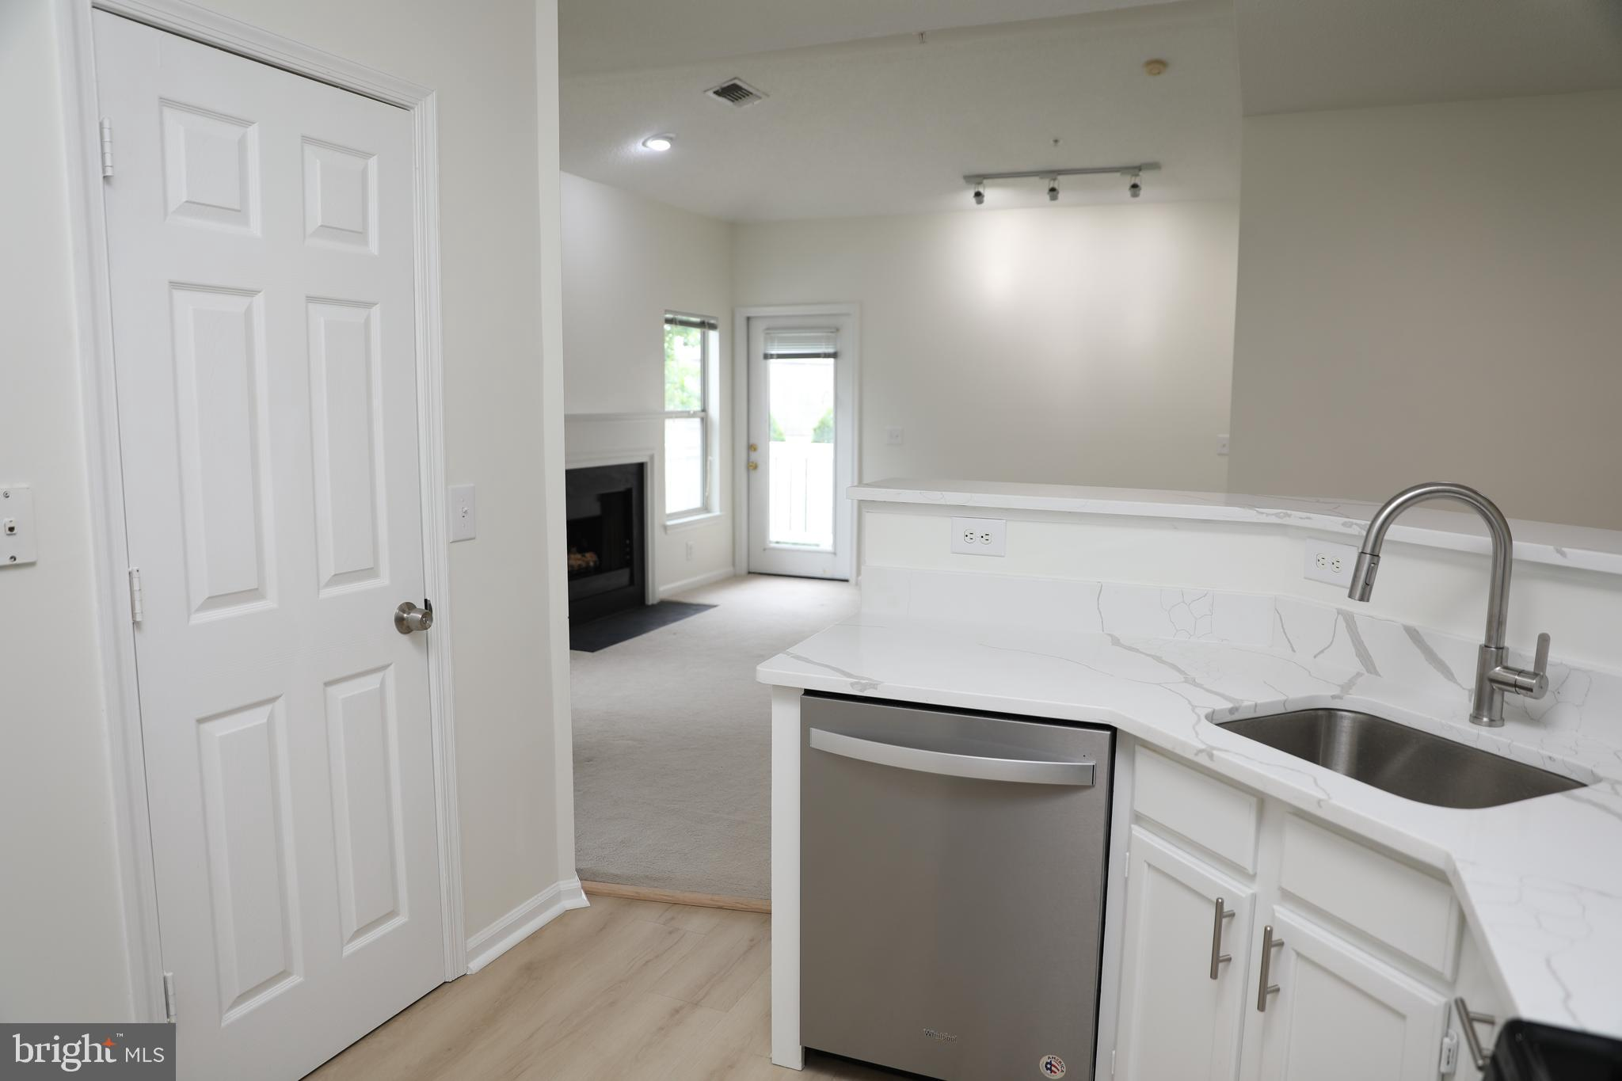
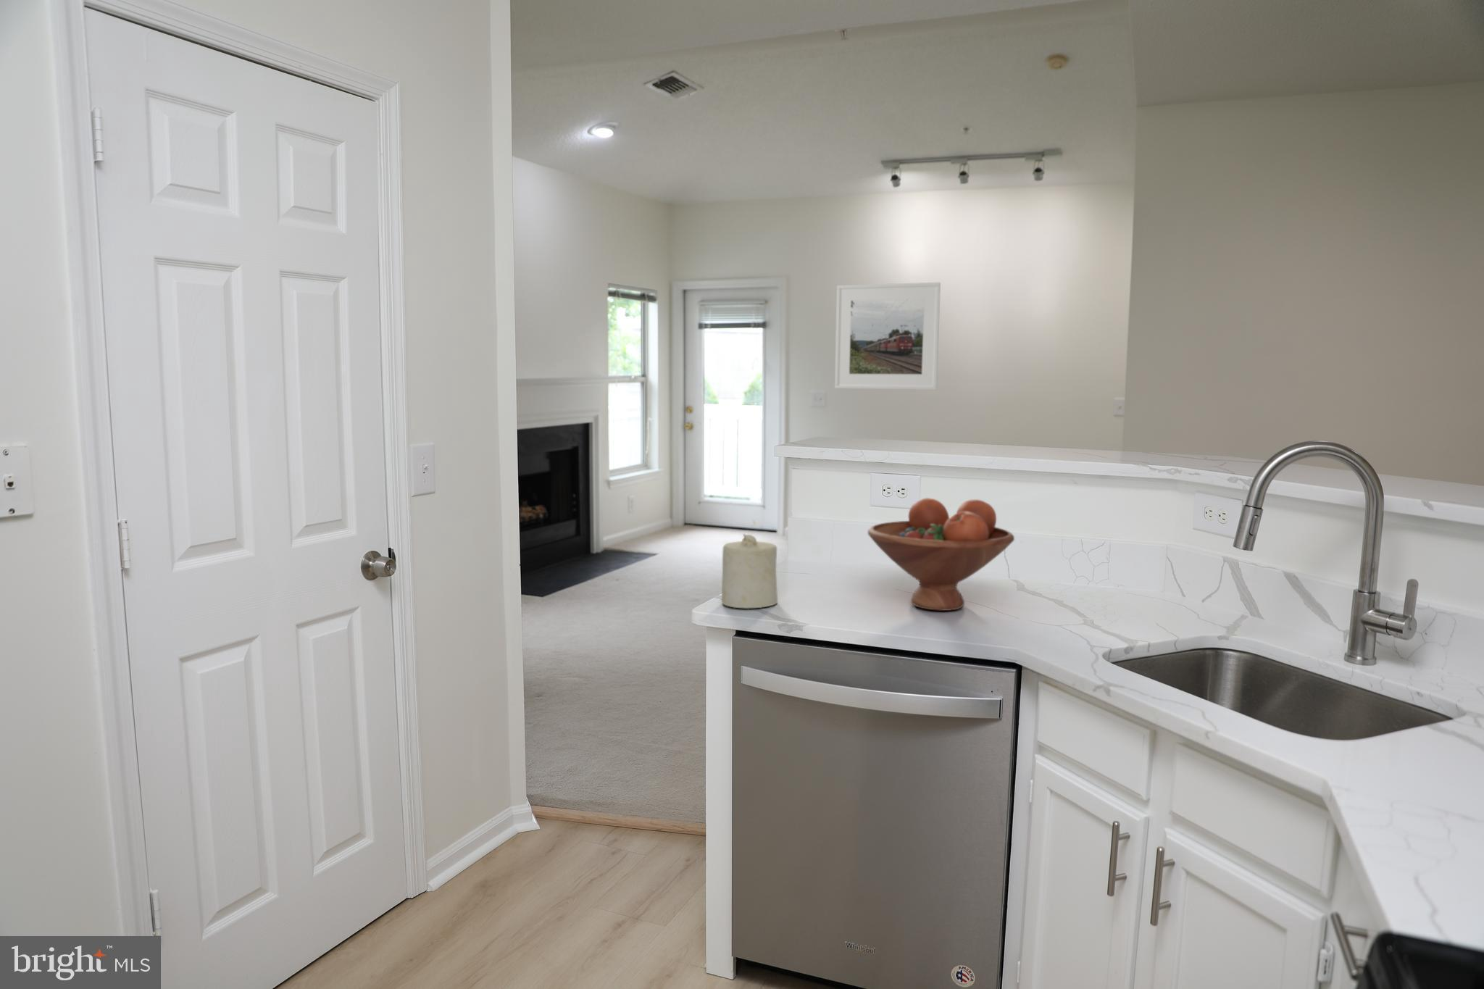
+ candle (750, 568)
+ fruit bowl (939, 553)
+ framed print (886, 337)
